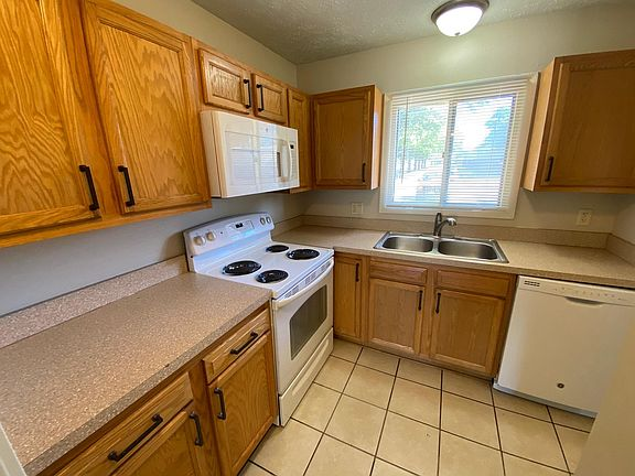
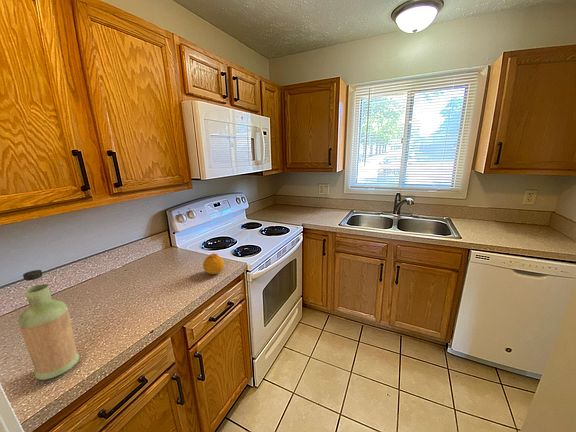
+ bottle (46, 323)
+ fruit (213, 263)
